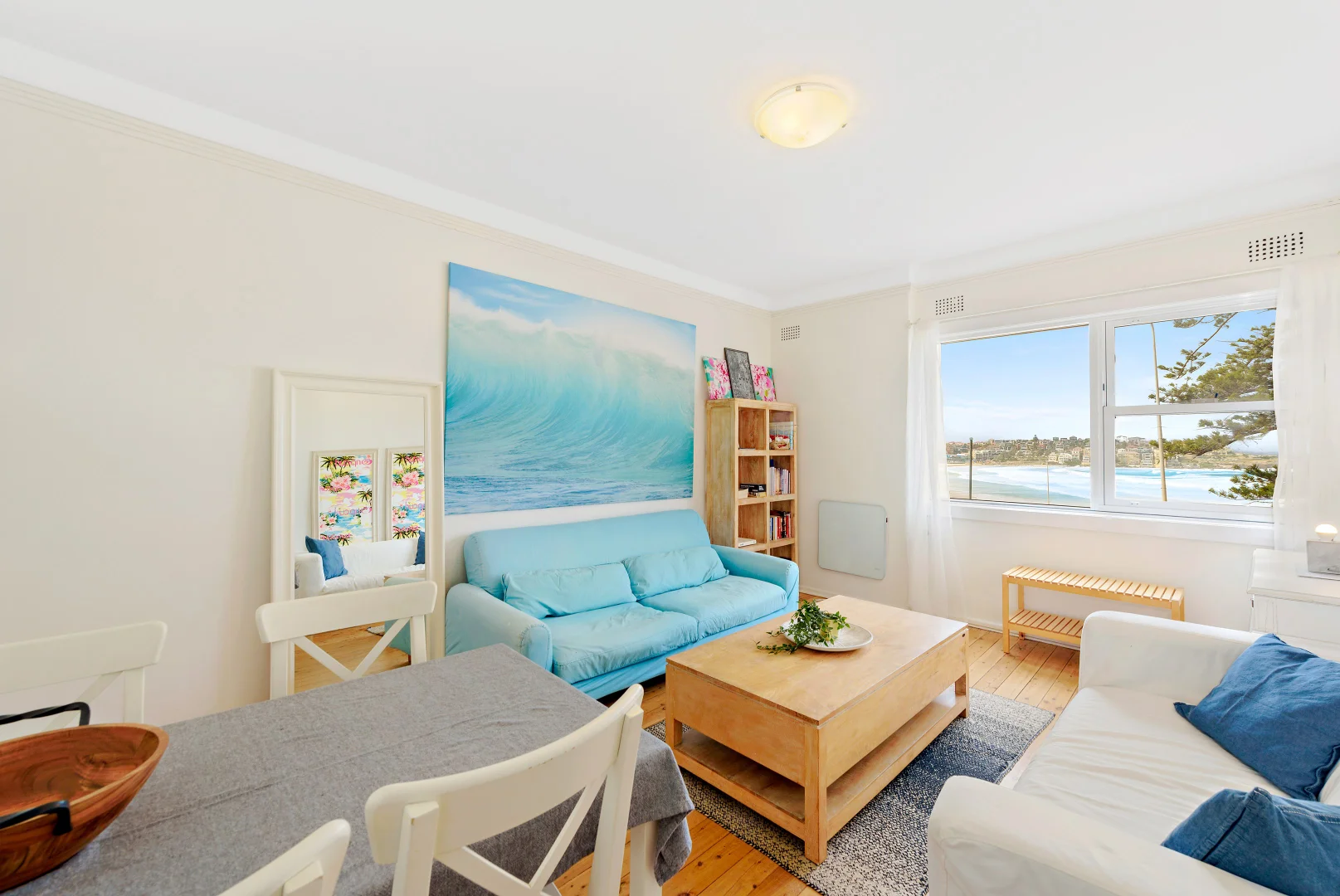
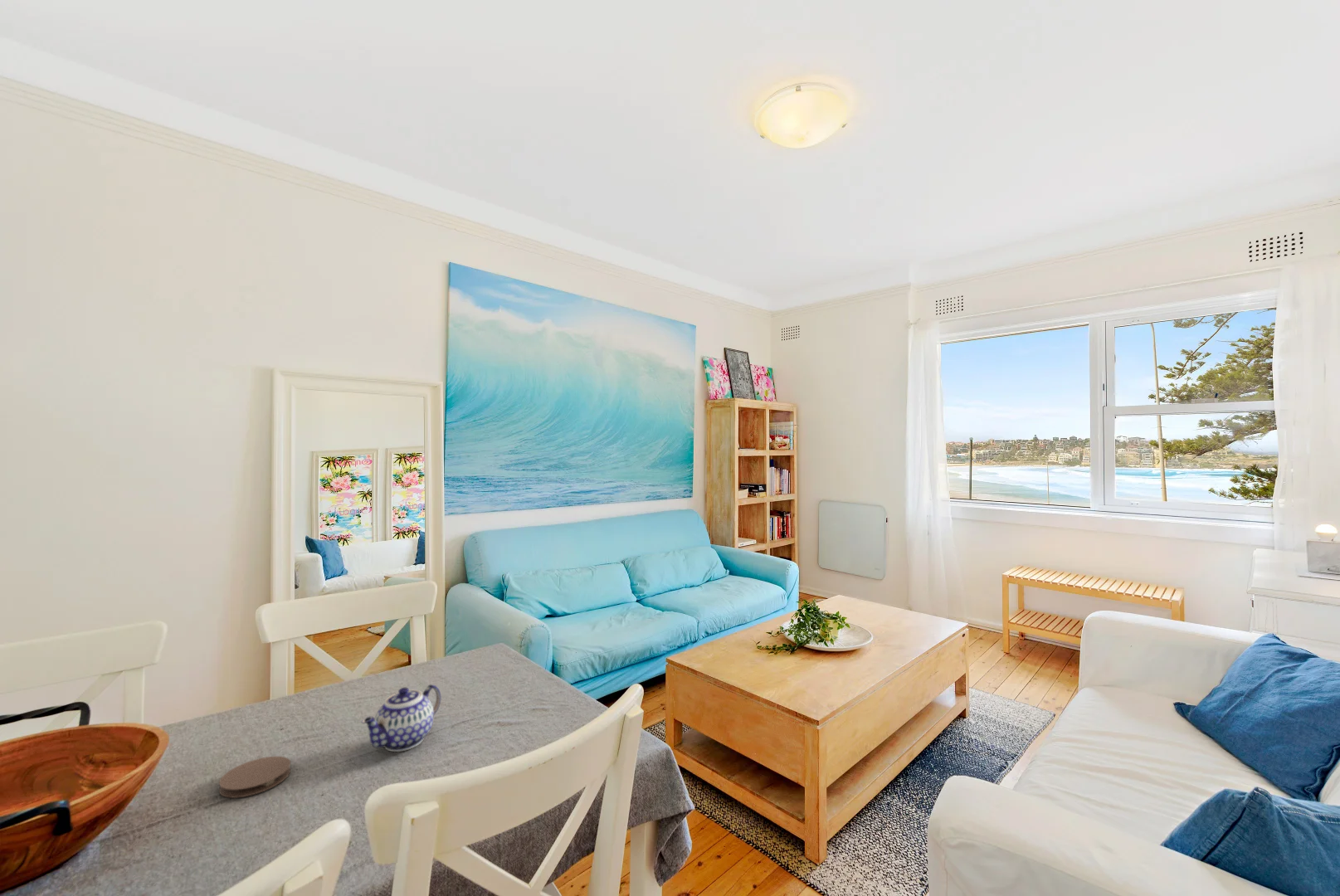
+ coaster (256, 776)
+ teapot (404, 715)
